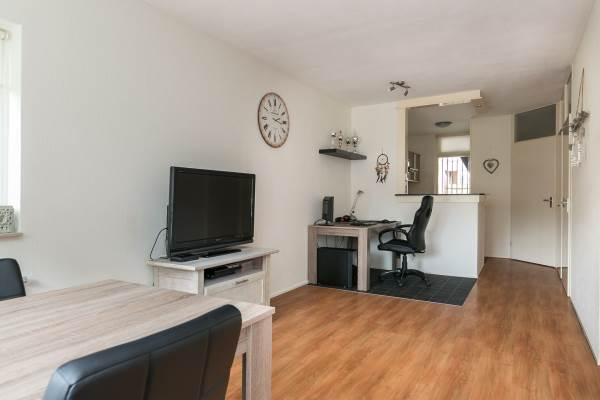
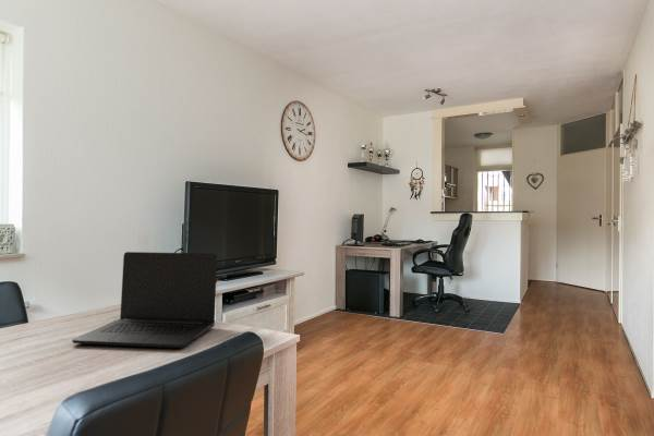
+ laptop (149, 295)
